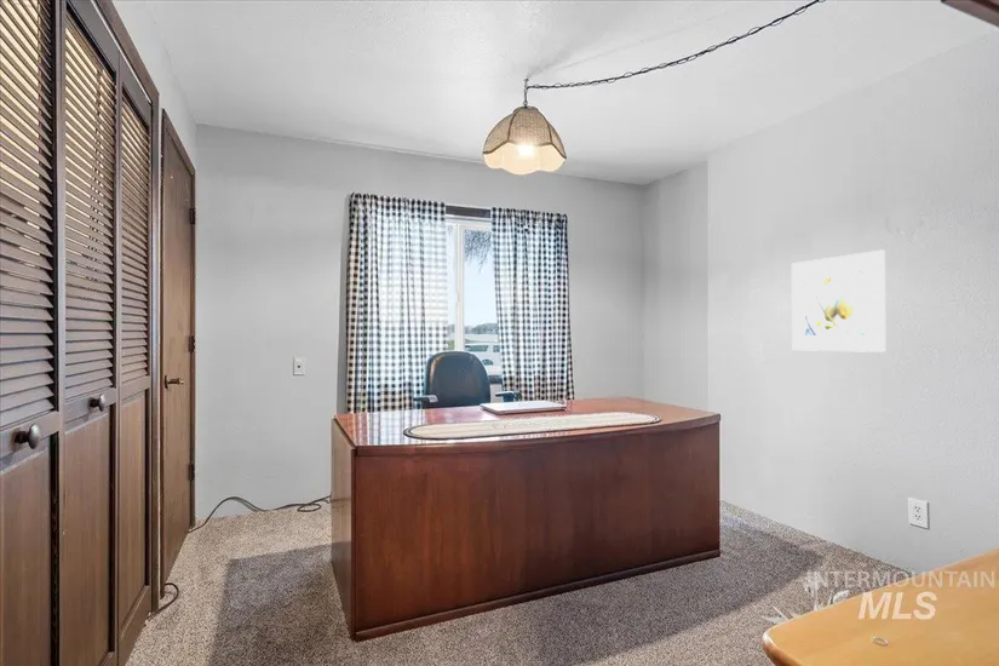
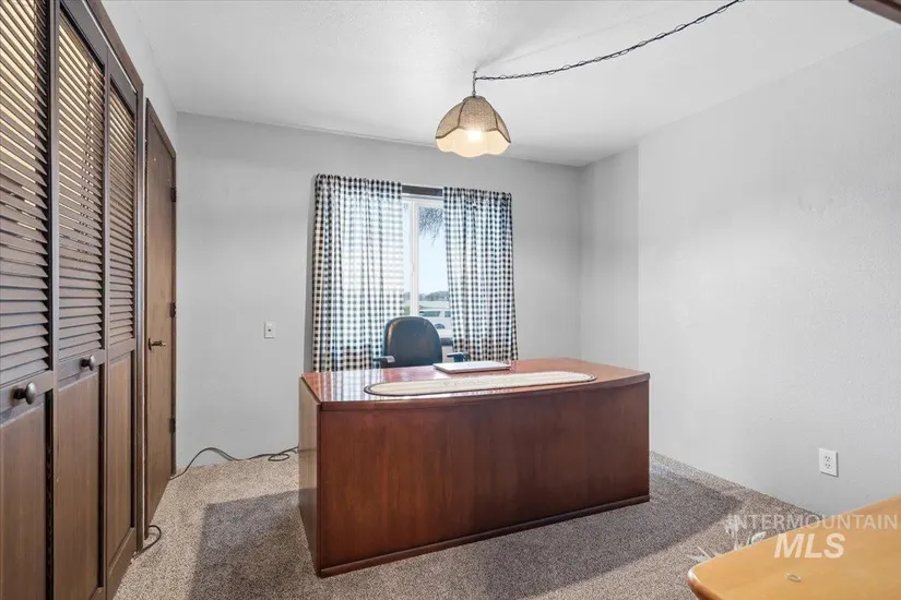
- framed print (834, 304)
